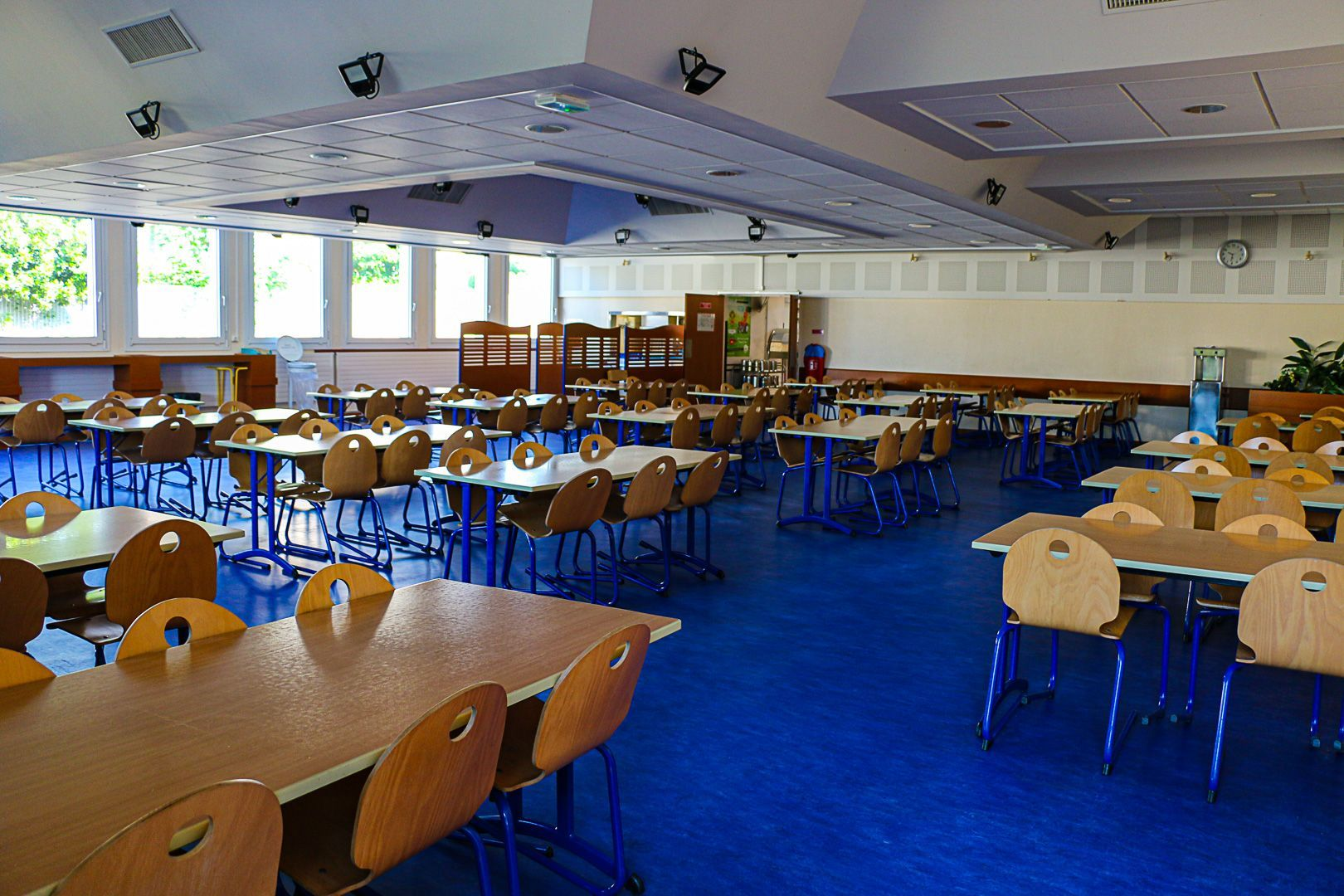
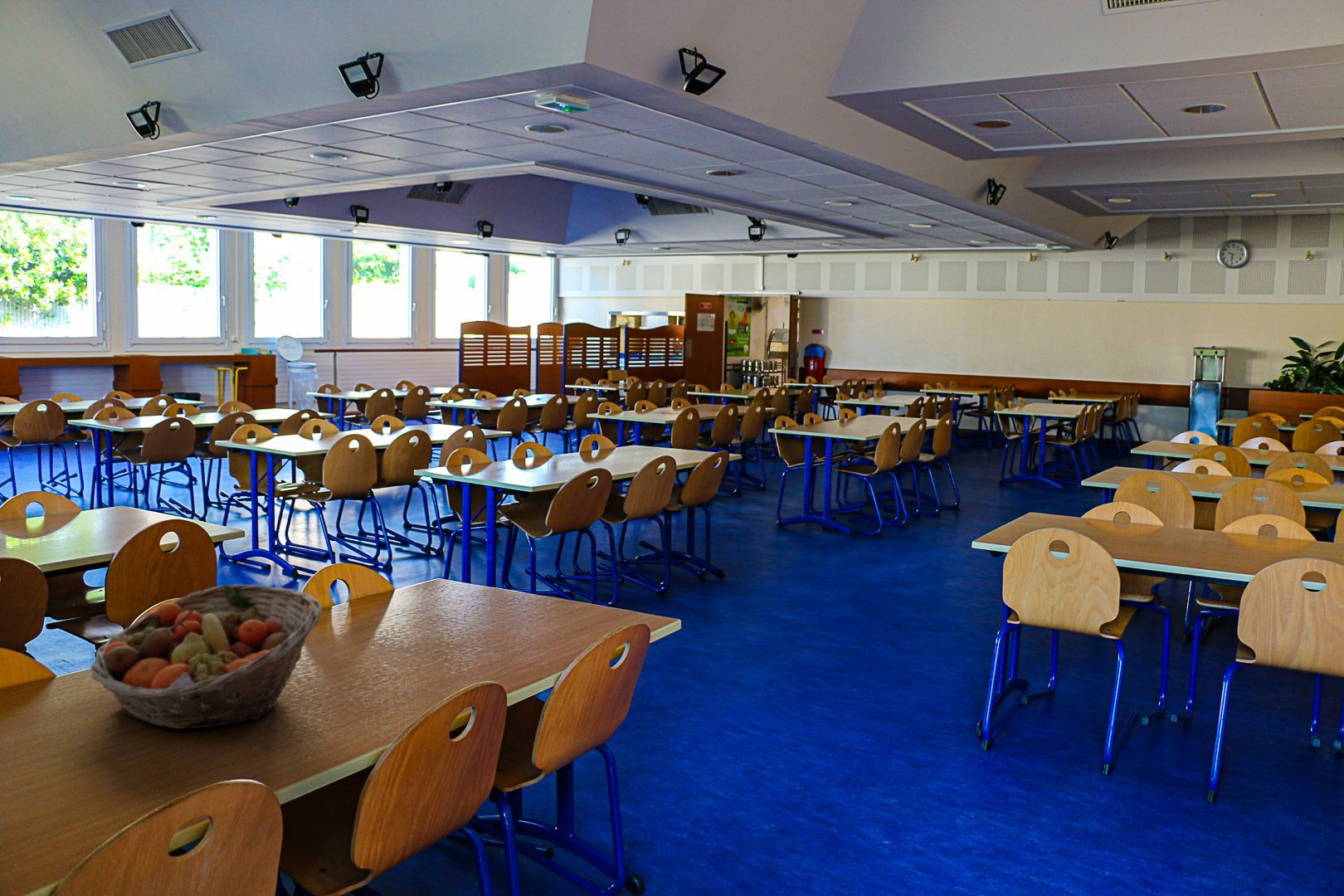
+ fruit basket (210, 652)
